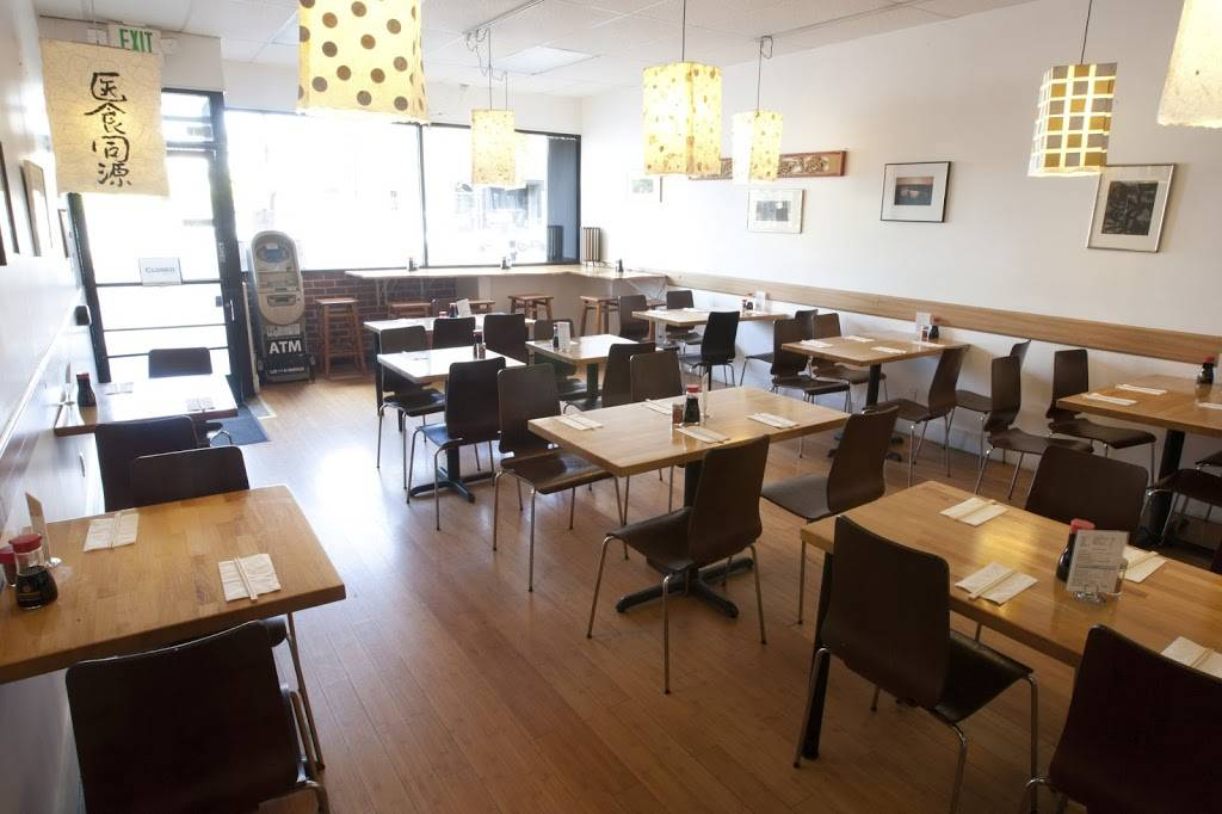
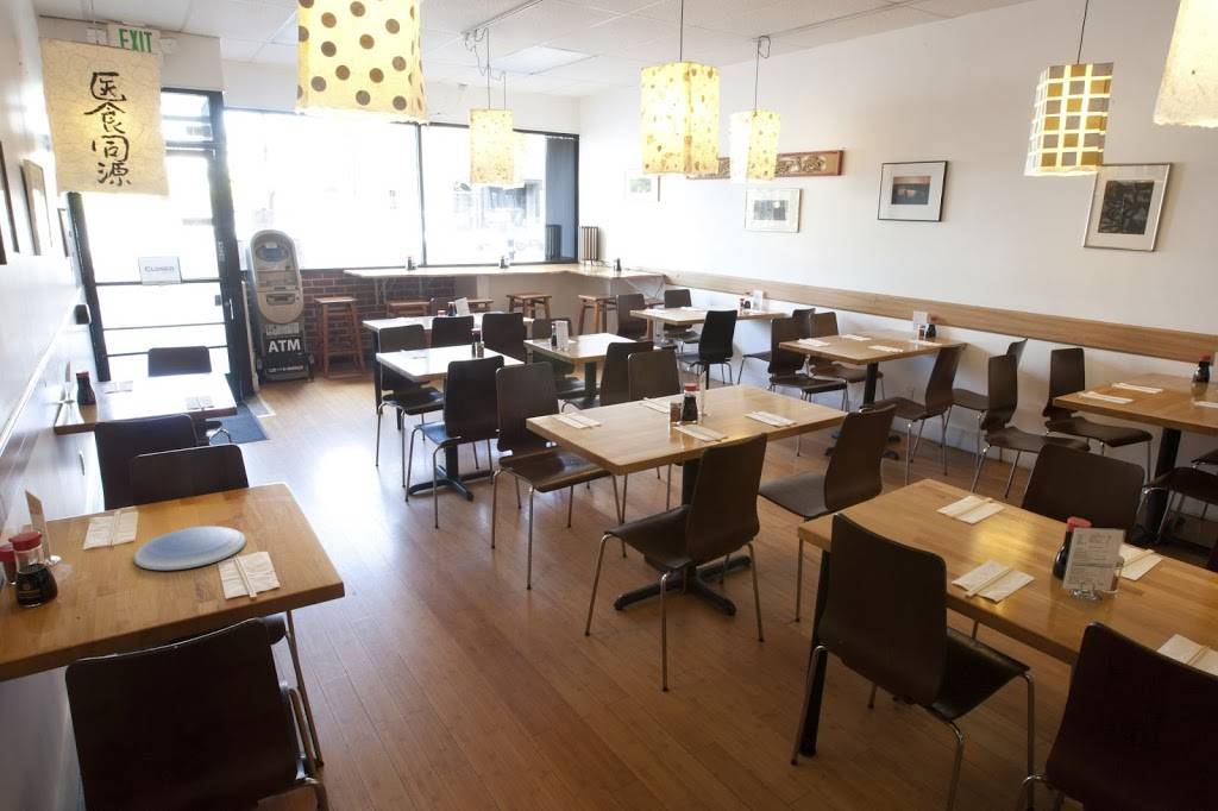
+ plate (190, 542)
